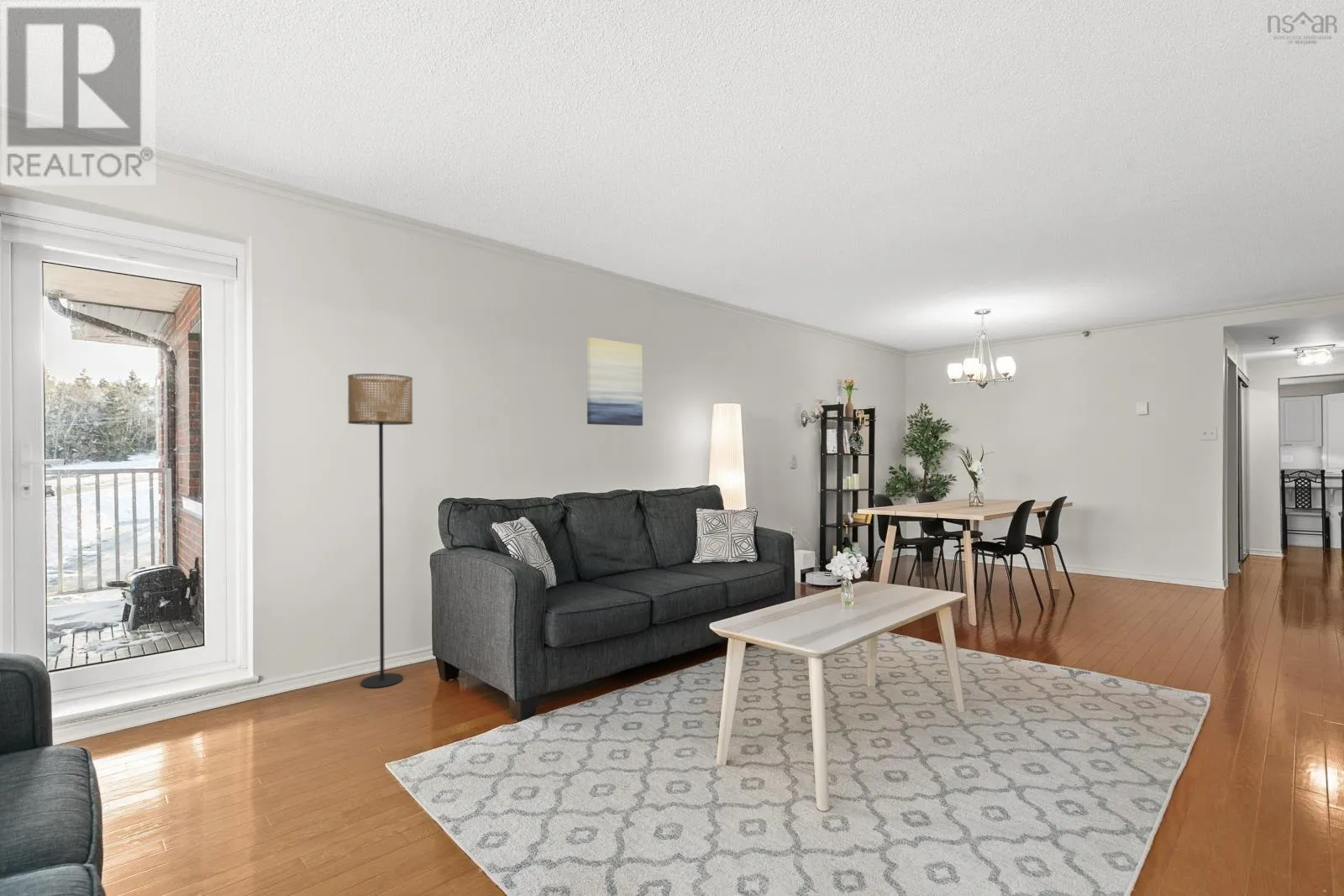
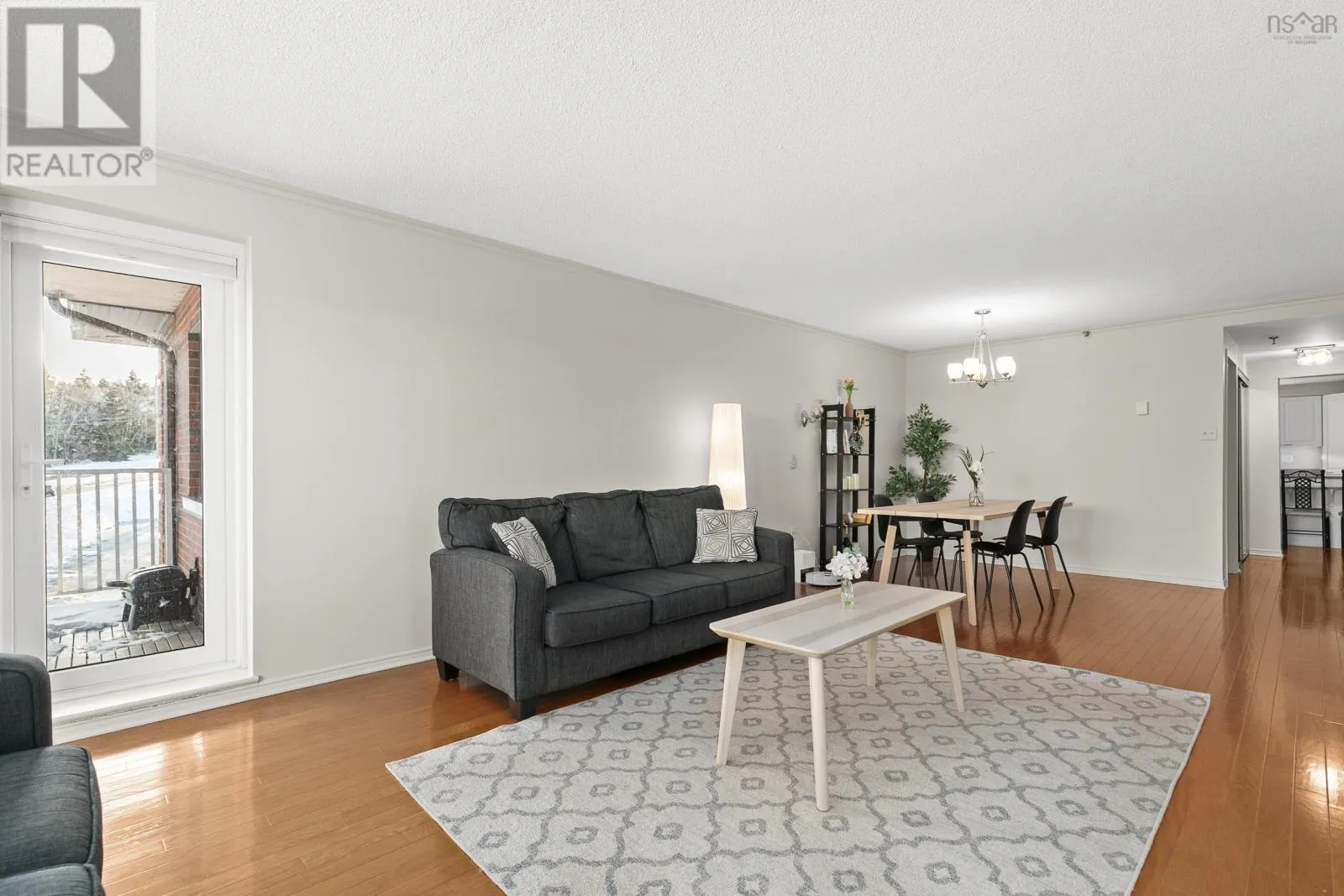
- floor lamp (381, 528)
- wall art (615, 383)
